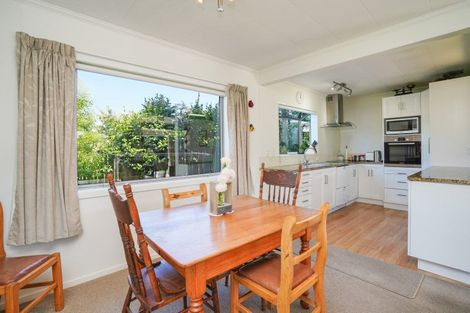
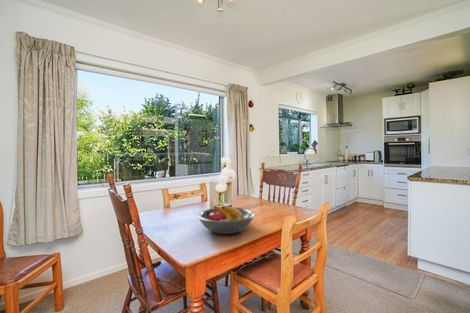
+ fruit bowl (226, 219)
